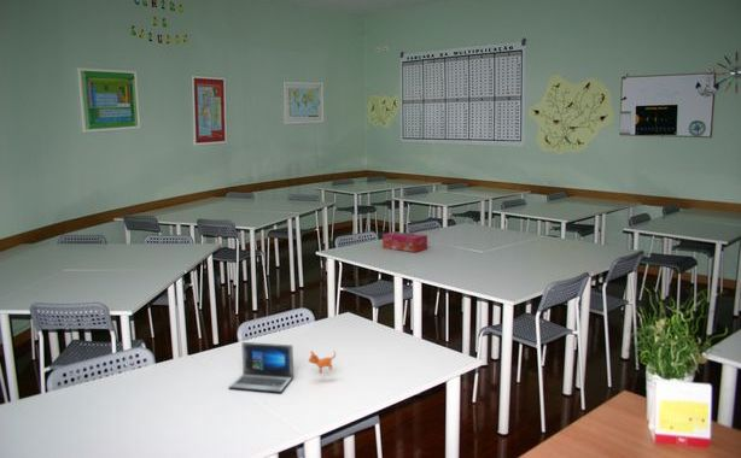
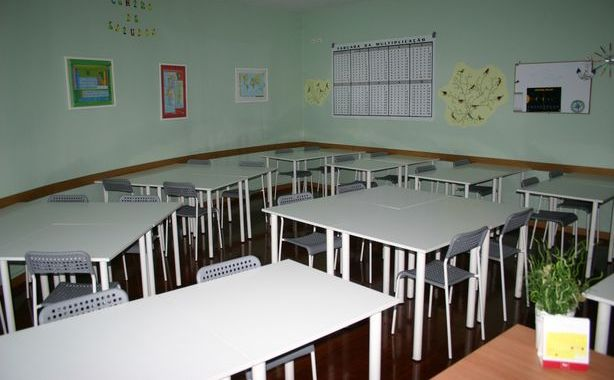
- laptop (276, 363)
- tissue box (404, 241)
